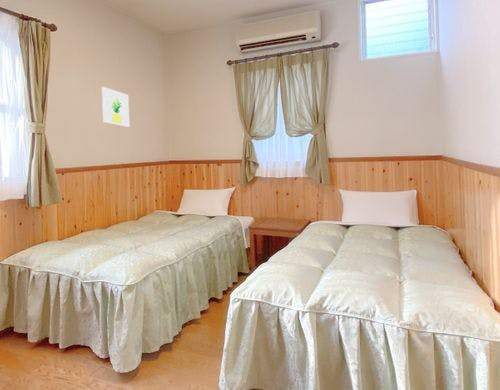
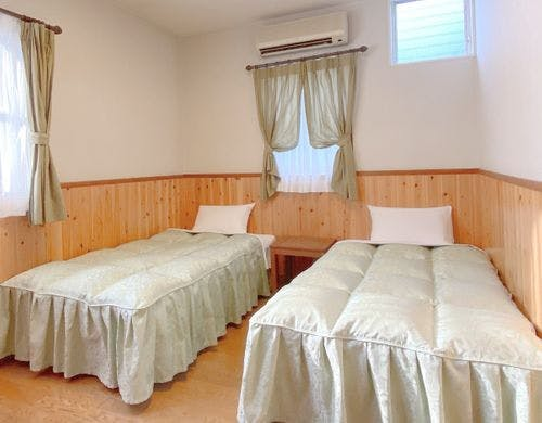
- wall art (116, 107)
